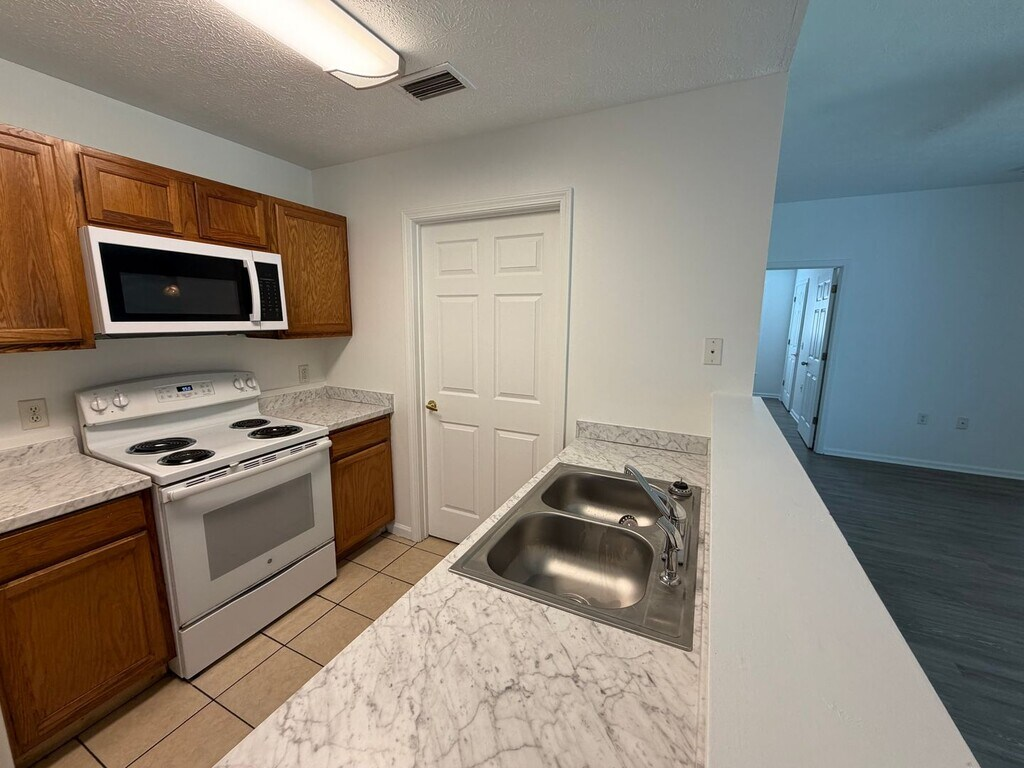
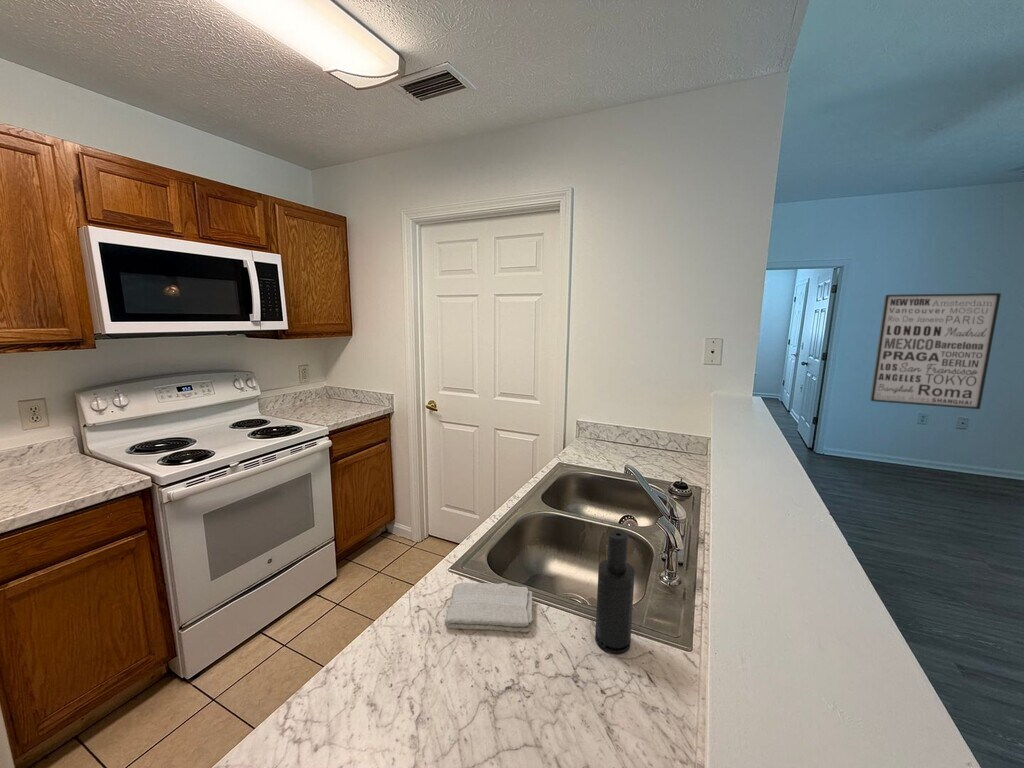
+ washcloth (490, 605)
+ wall art (931, 350)
+ soap dispenser (615, 588)
